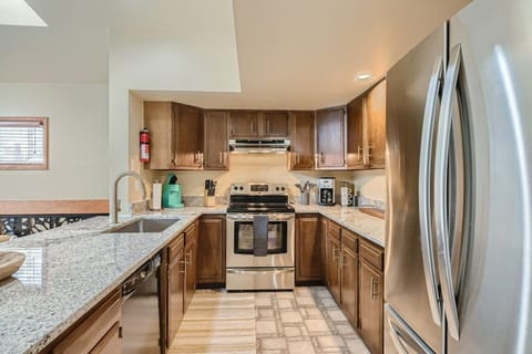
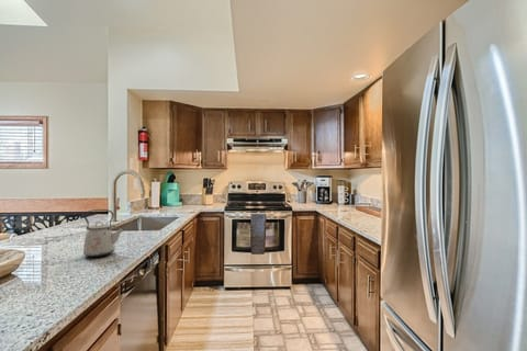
+ kettle (104, 231)
